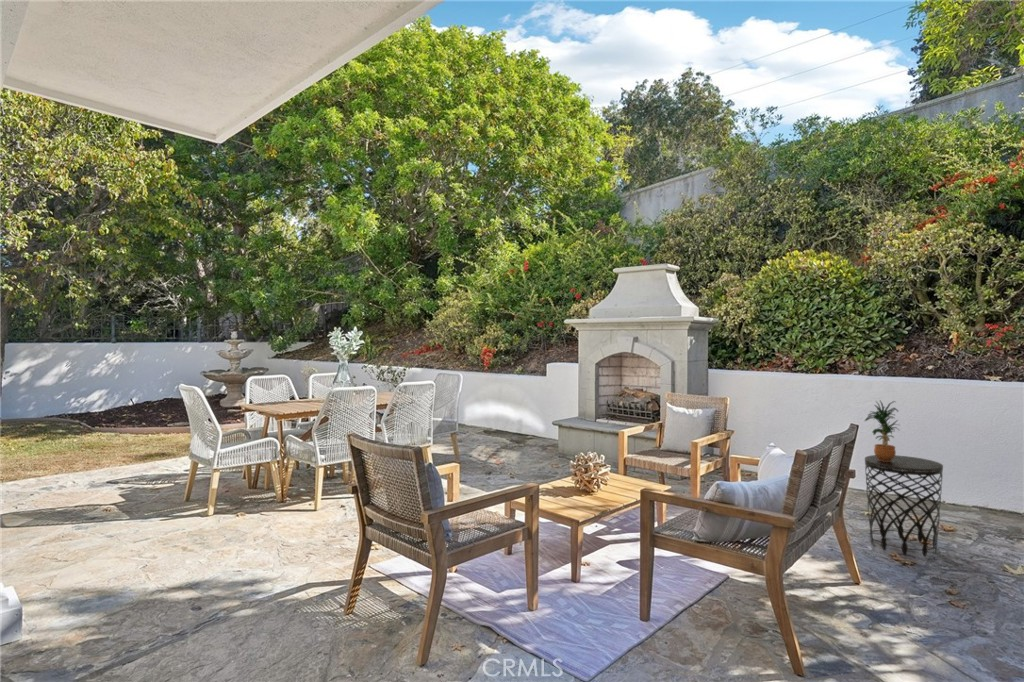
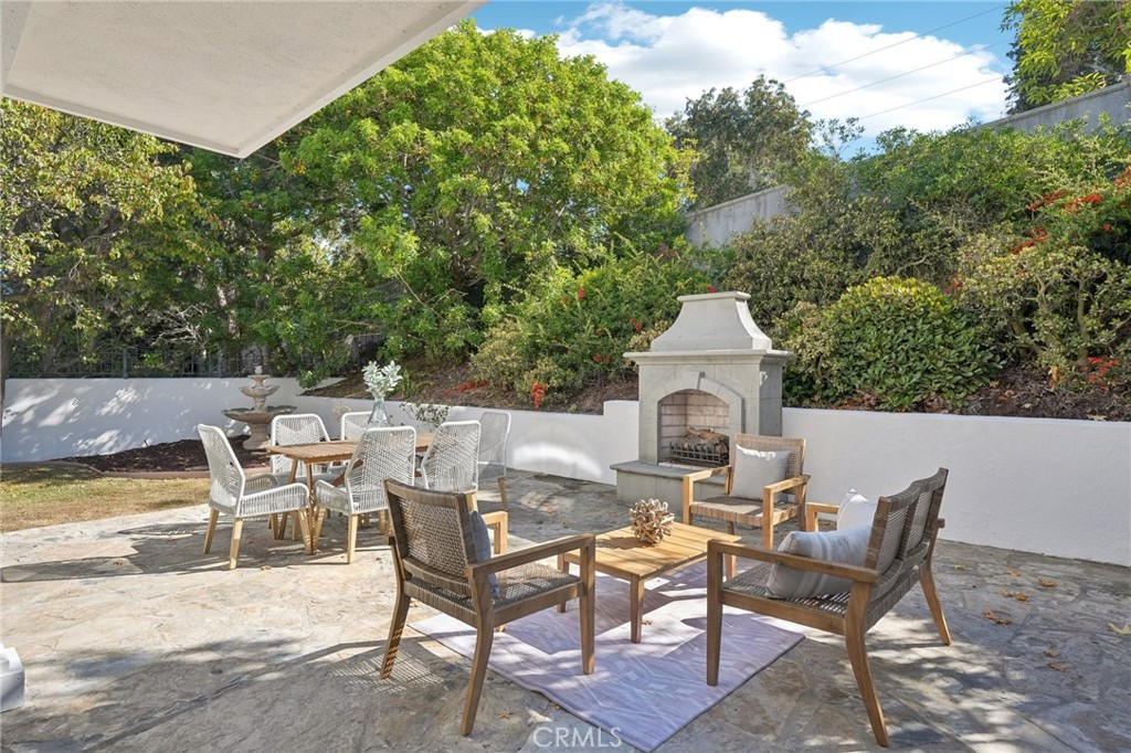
- side table (904, 501)
- potted plant (881, 429)
